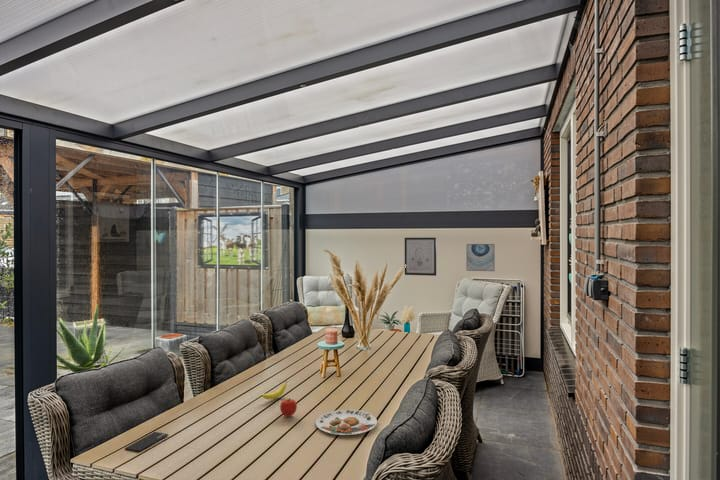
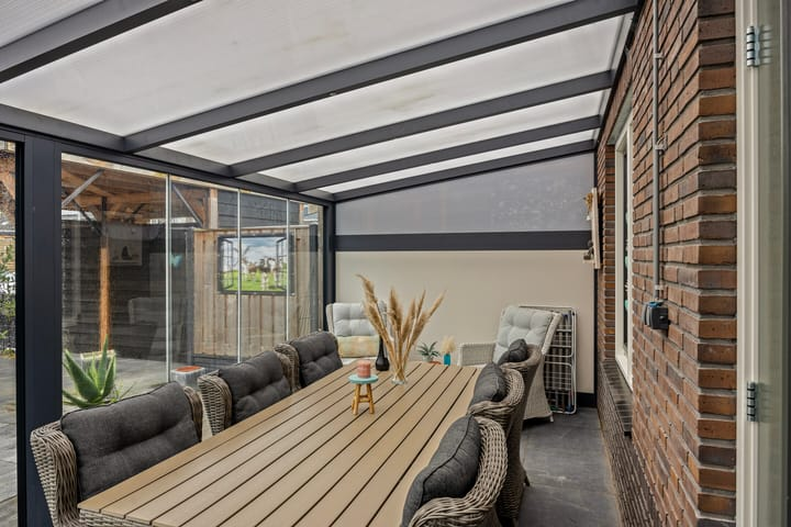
- wall art (480, 257)
- wall art (420, 256)
- smartphone (147, 441)
- fruit (288, 407)
- banana (274, 392)
- plate (346, 422)
